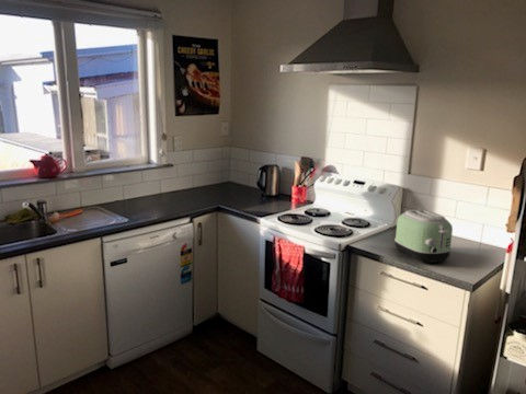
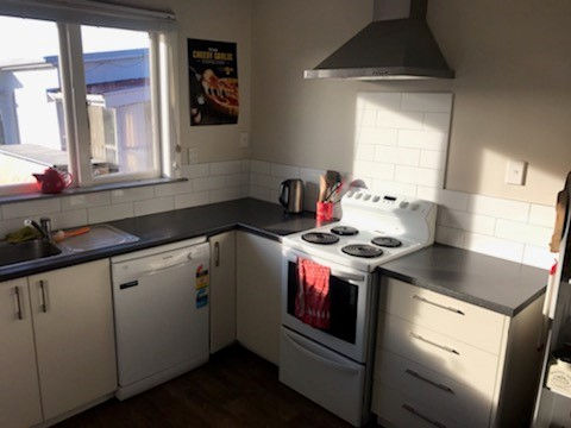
- toaster (424, 235)
